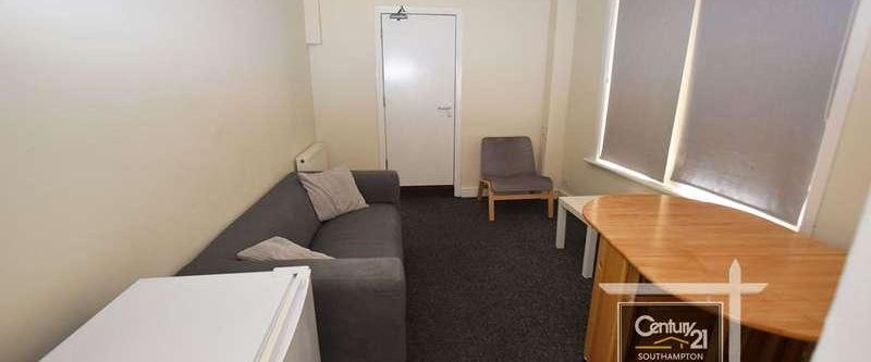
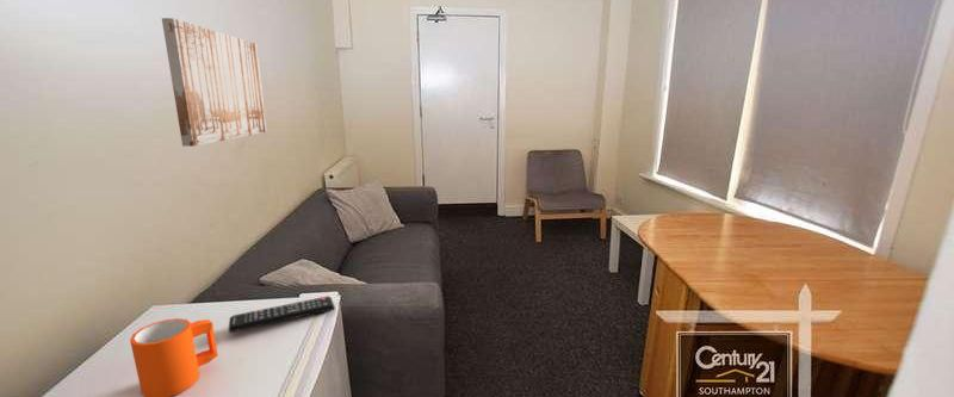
+ mug (174, 352)
+ wall art (224, 87)
+ remote control (284, 314)
